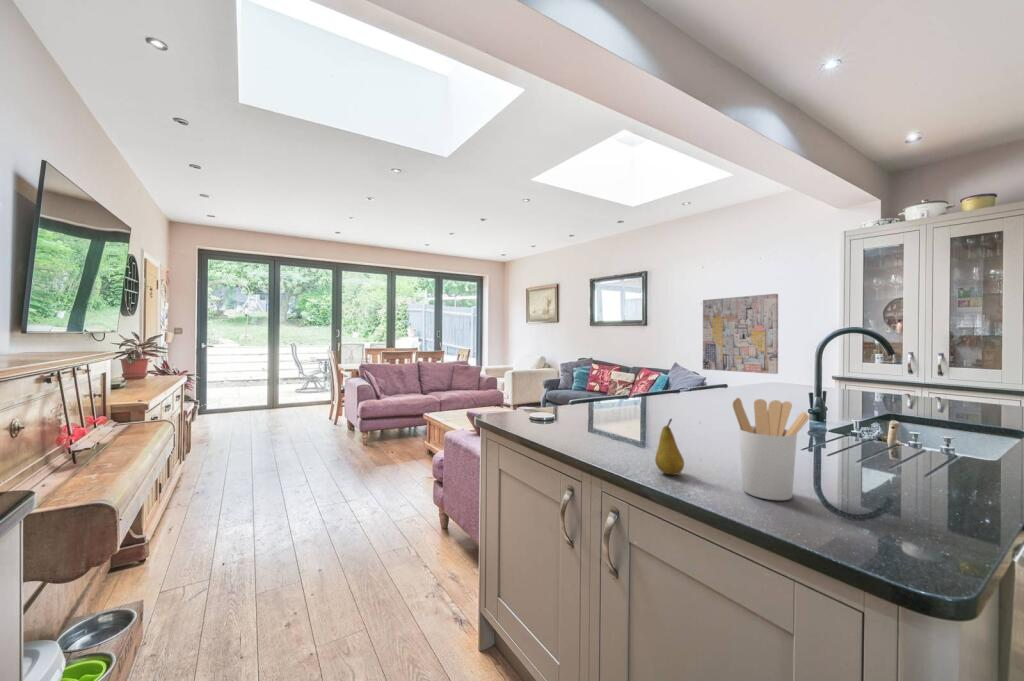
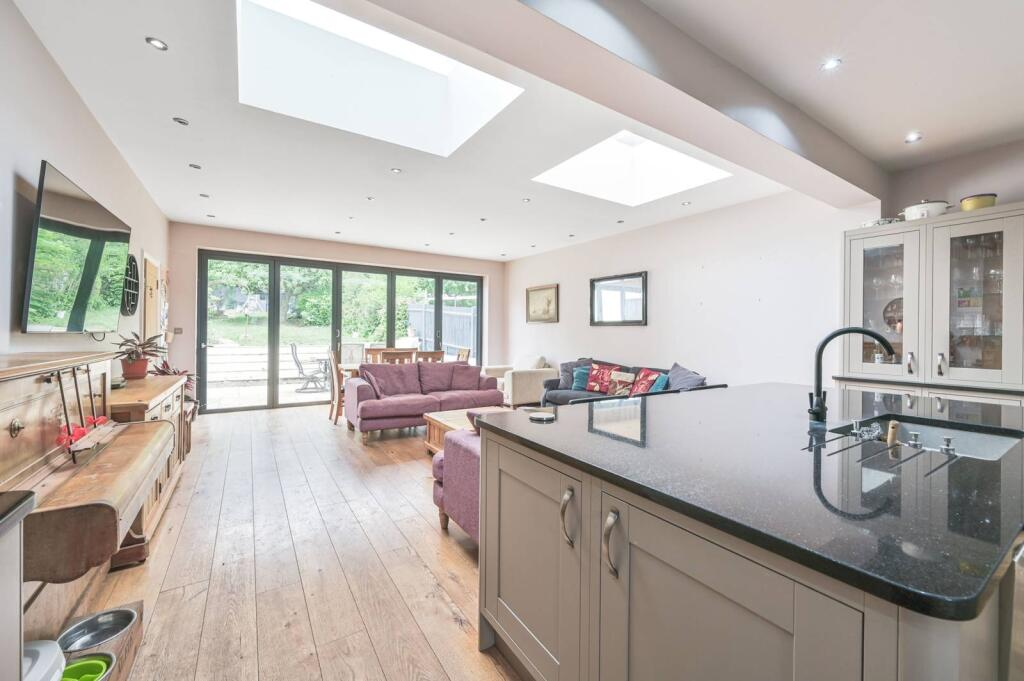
- fruit (669, 445)
- utensil holder (768, 444)
- wall art (737, 334)
